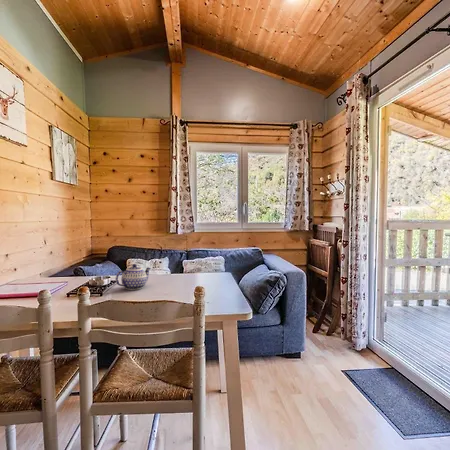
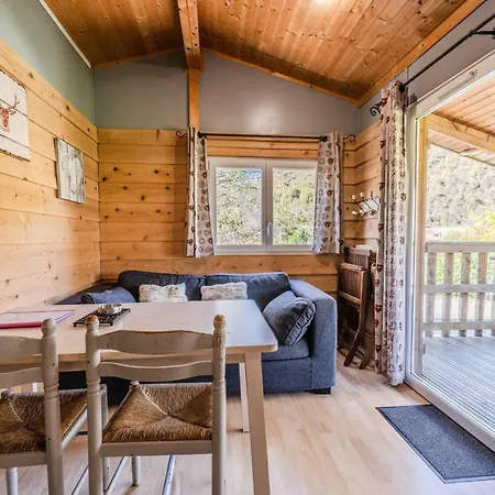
- teapot (134, 275)
